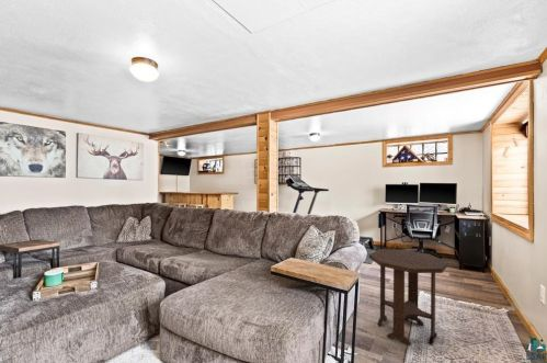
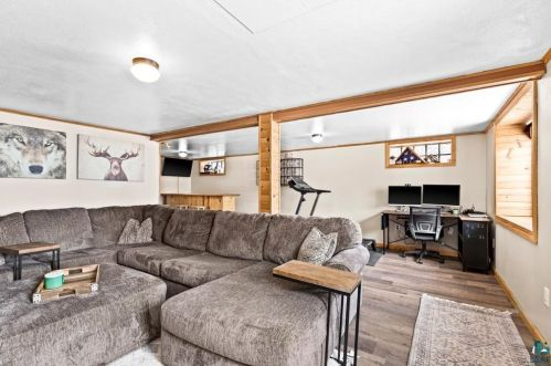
- side table (408, 294)
